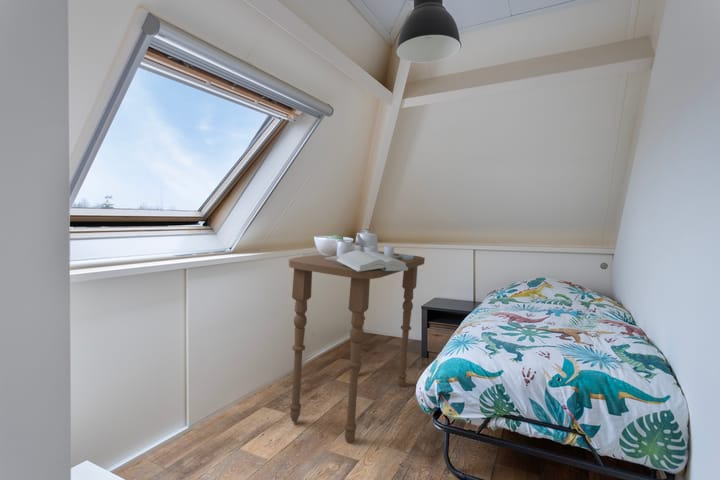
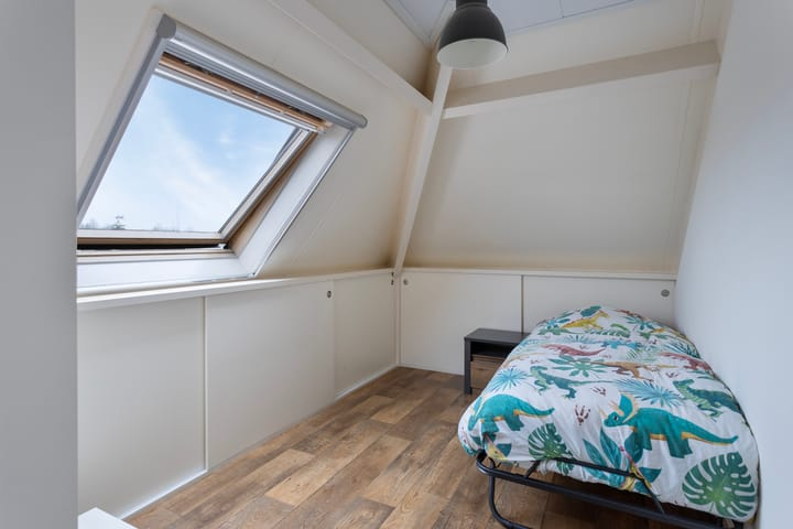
- side table (362, 319)
